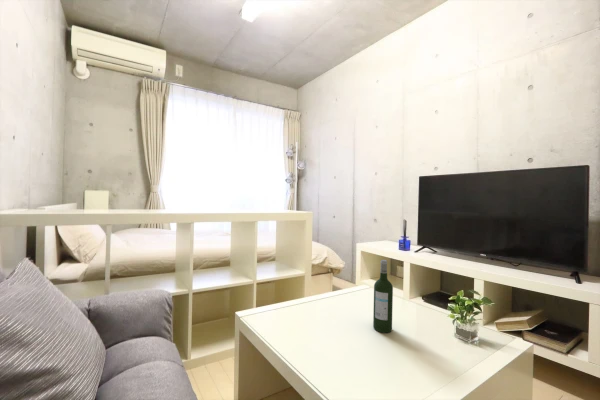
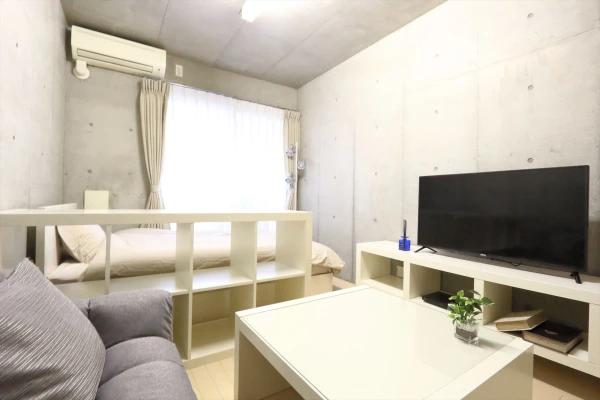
- wine bottle (383, 294)
